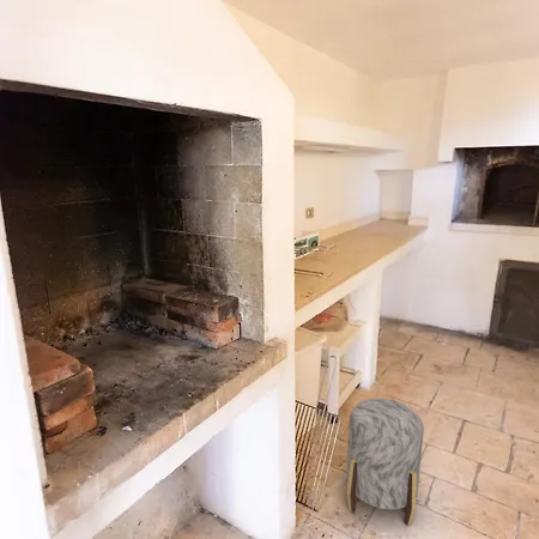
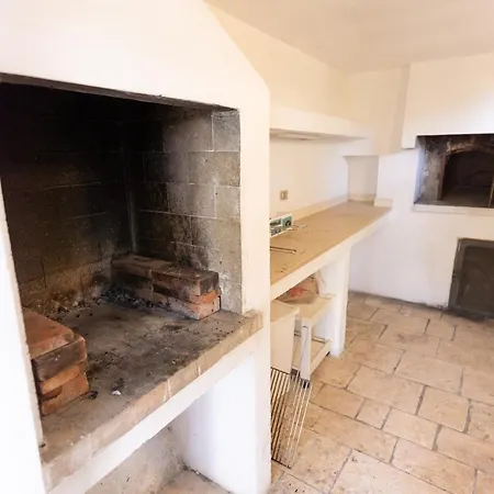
- stool (383, 454)
